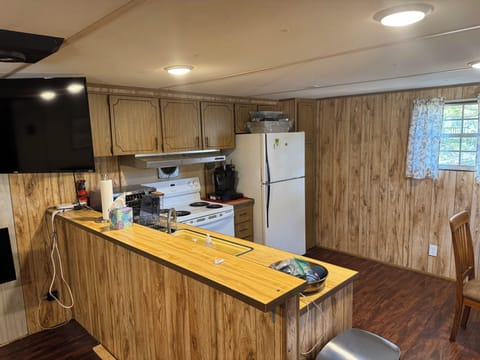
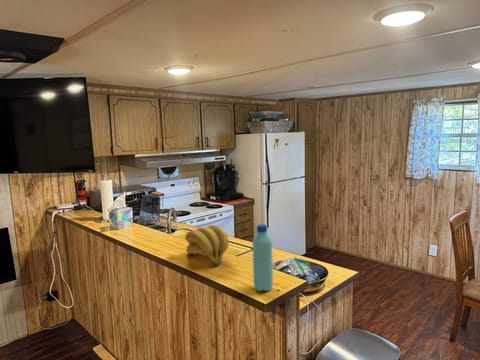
+ banana bunch (205, 242)
+ water bottle (262, 257)
